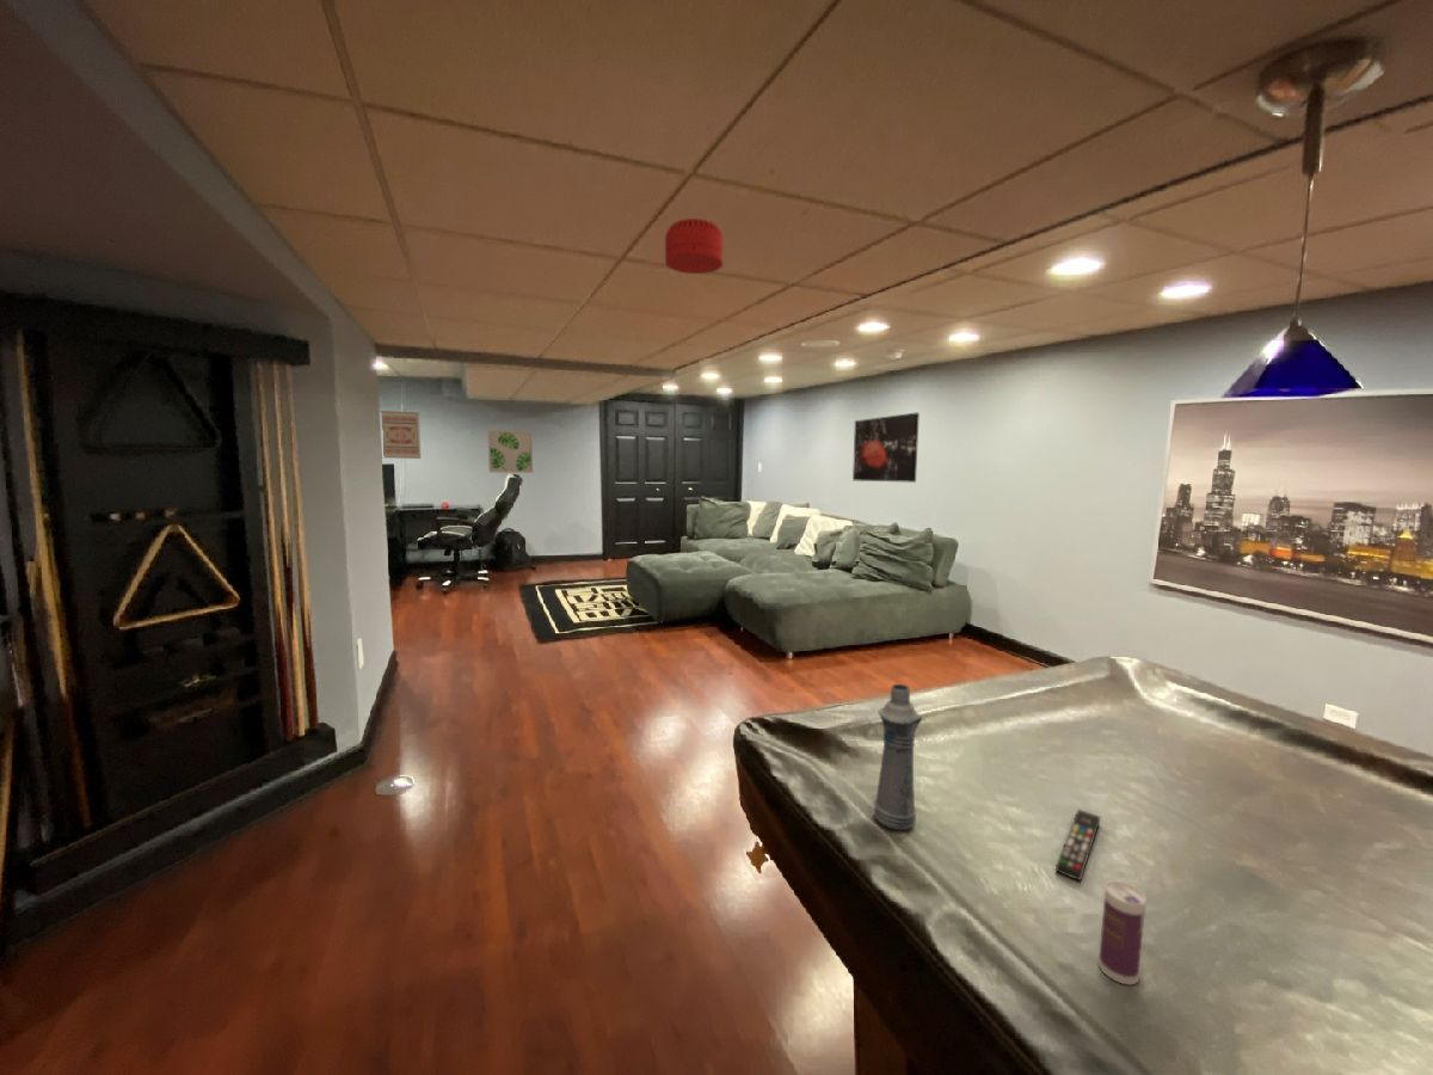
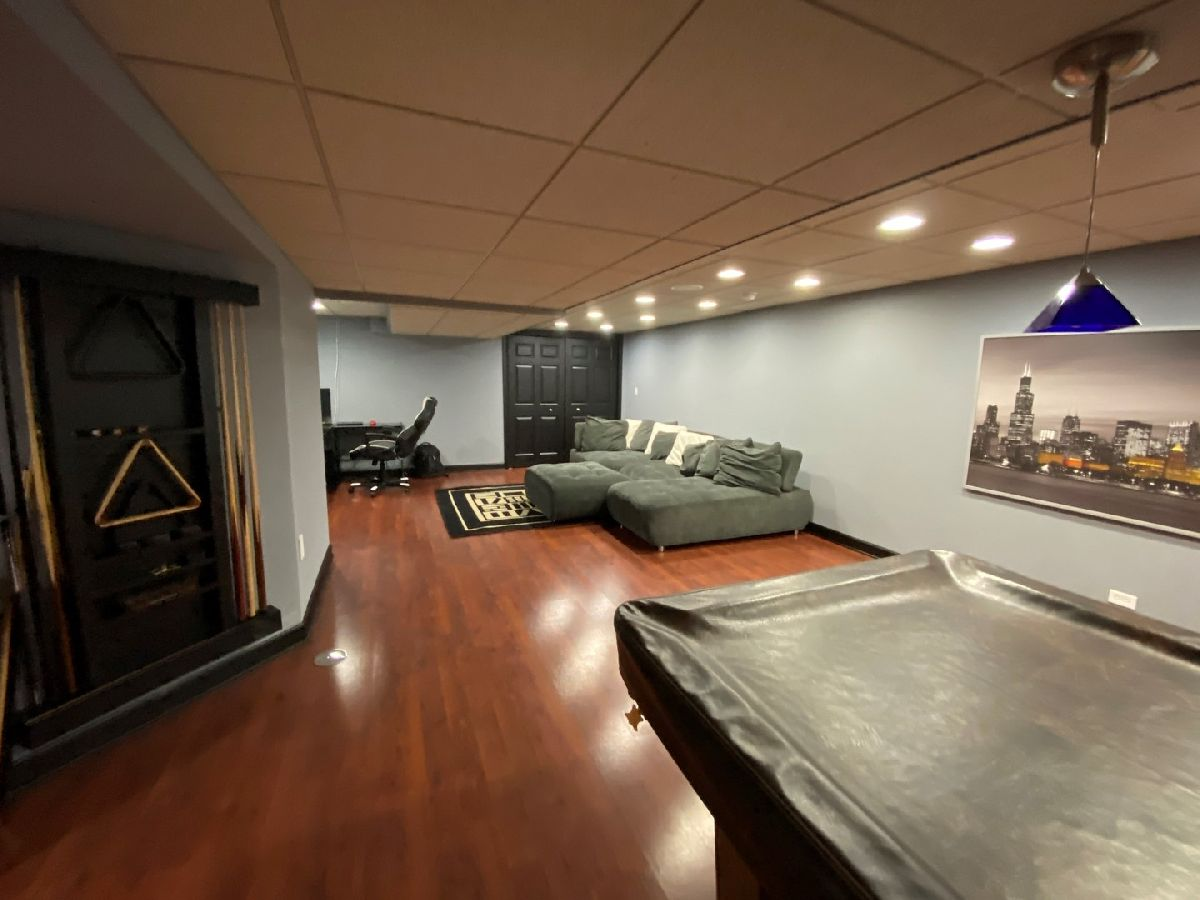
- beverage can (1121, 930)
- remote control (1080, 841)
- wall art (510, 452)
- smoke detector (694, 246)
- wall art (882, 449)
- wall art (400, 435)
- bottle (897, 754)
